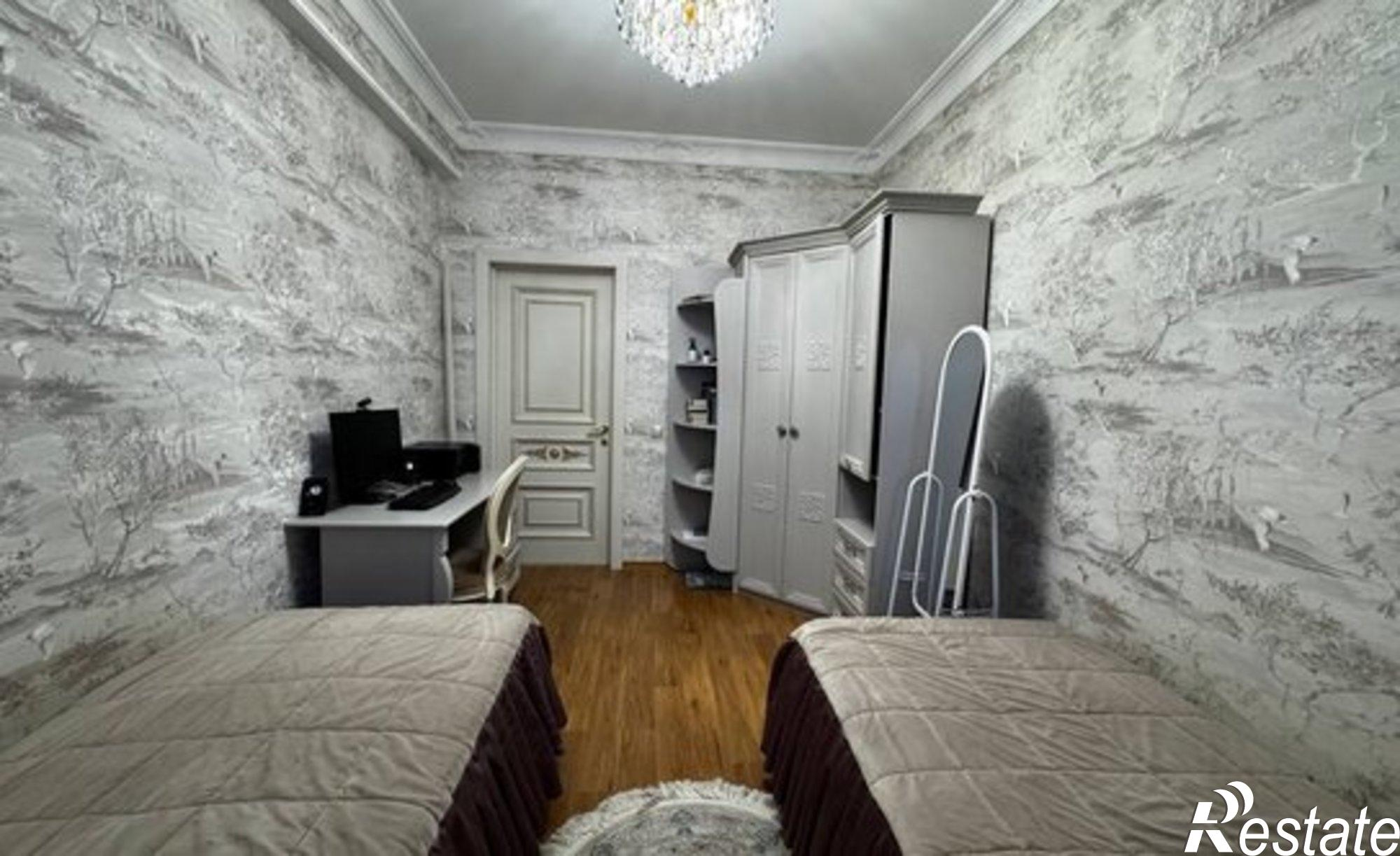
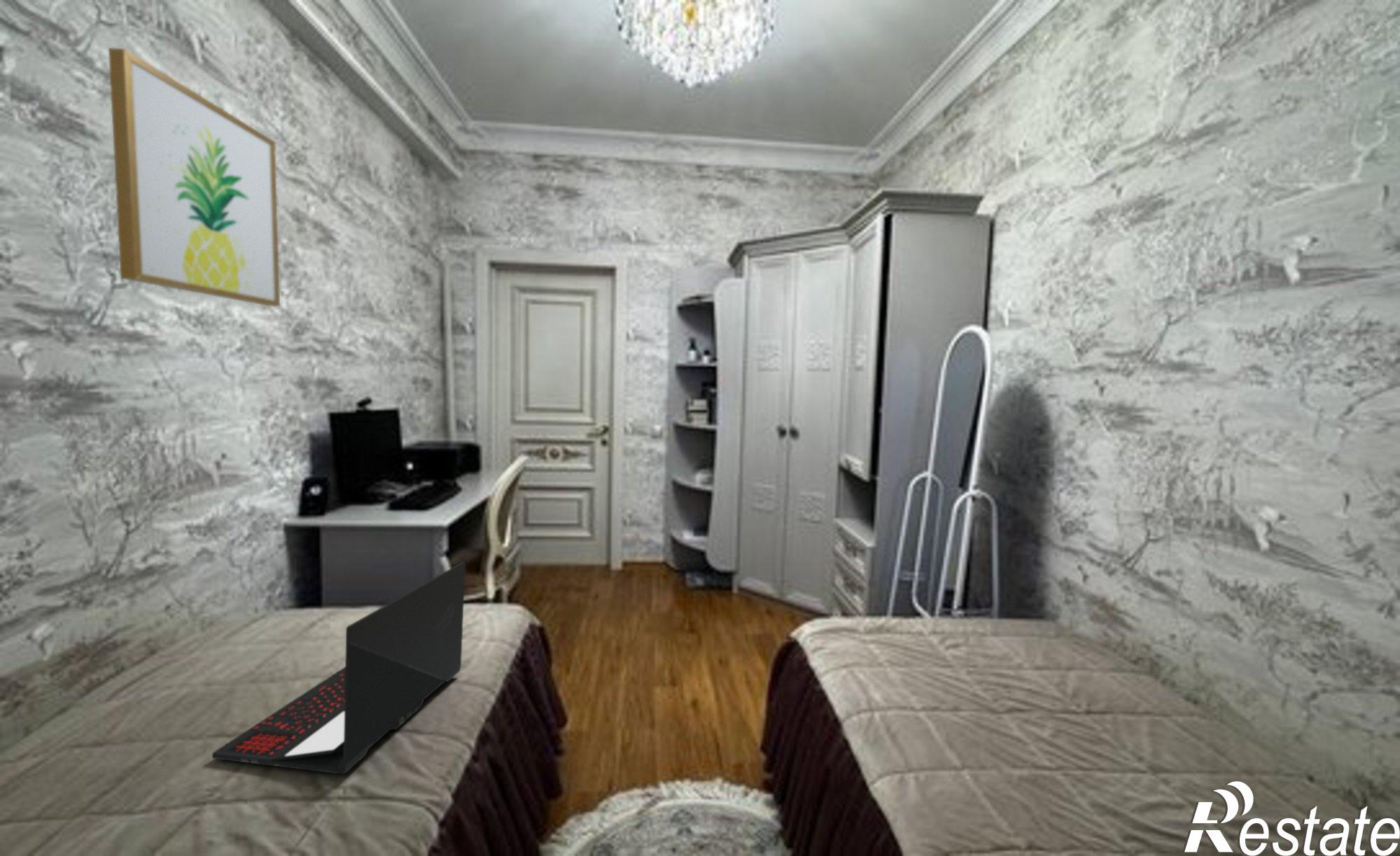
+ wall art (209, 199)
+ laptop (354, 649)
